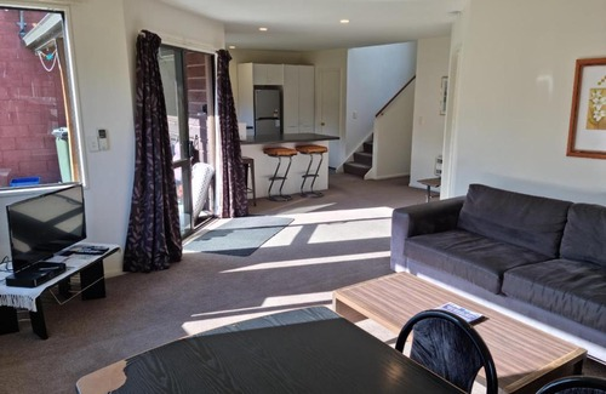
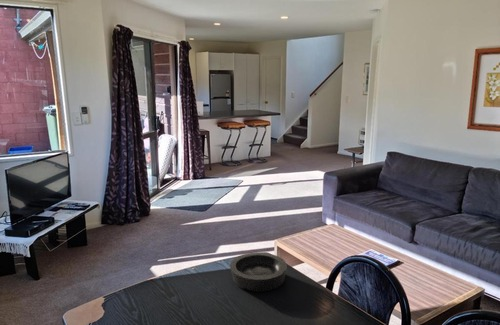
+ bowl (258, 271)
